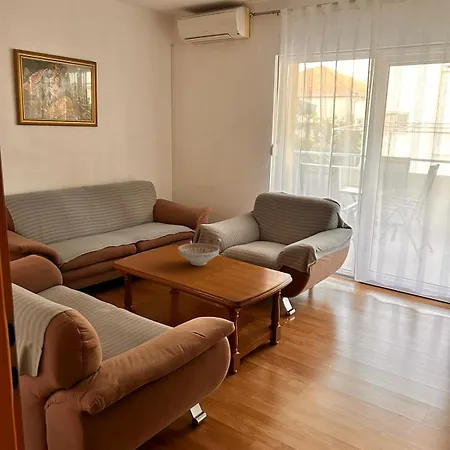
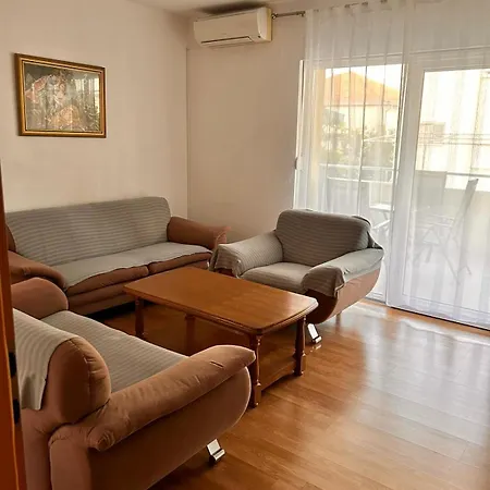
- decorative bowl (198, 255)
